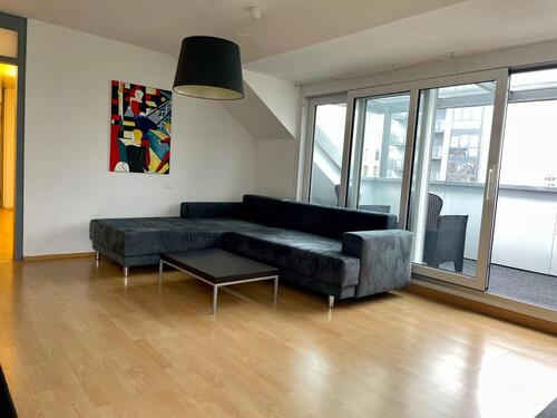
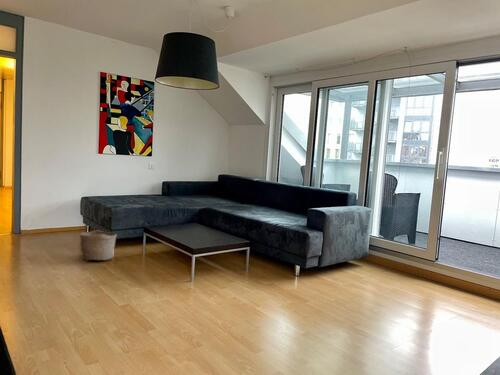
+ basket (98, 244)
